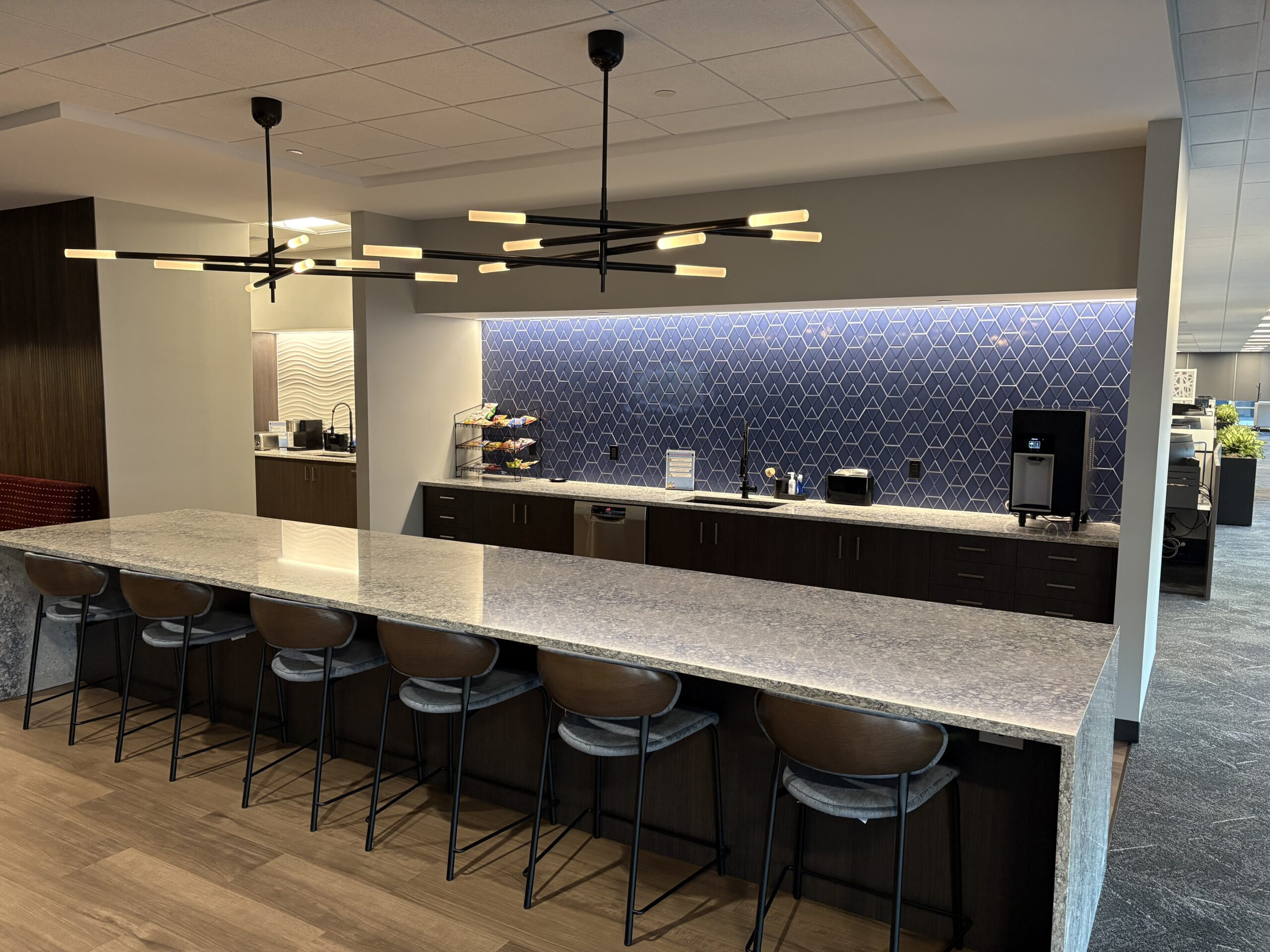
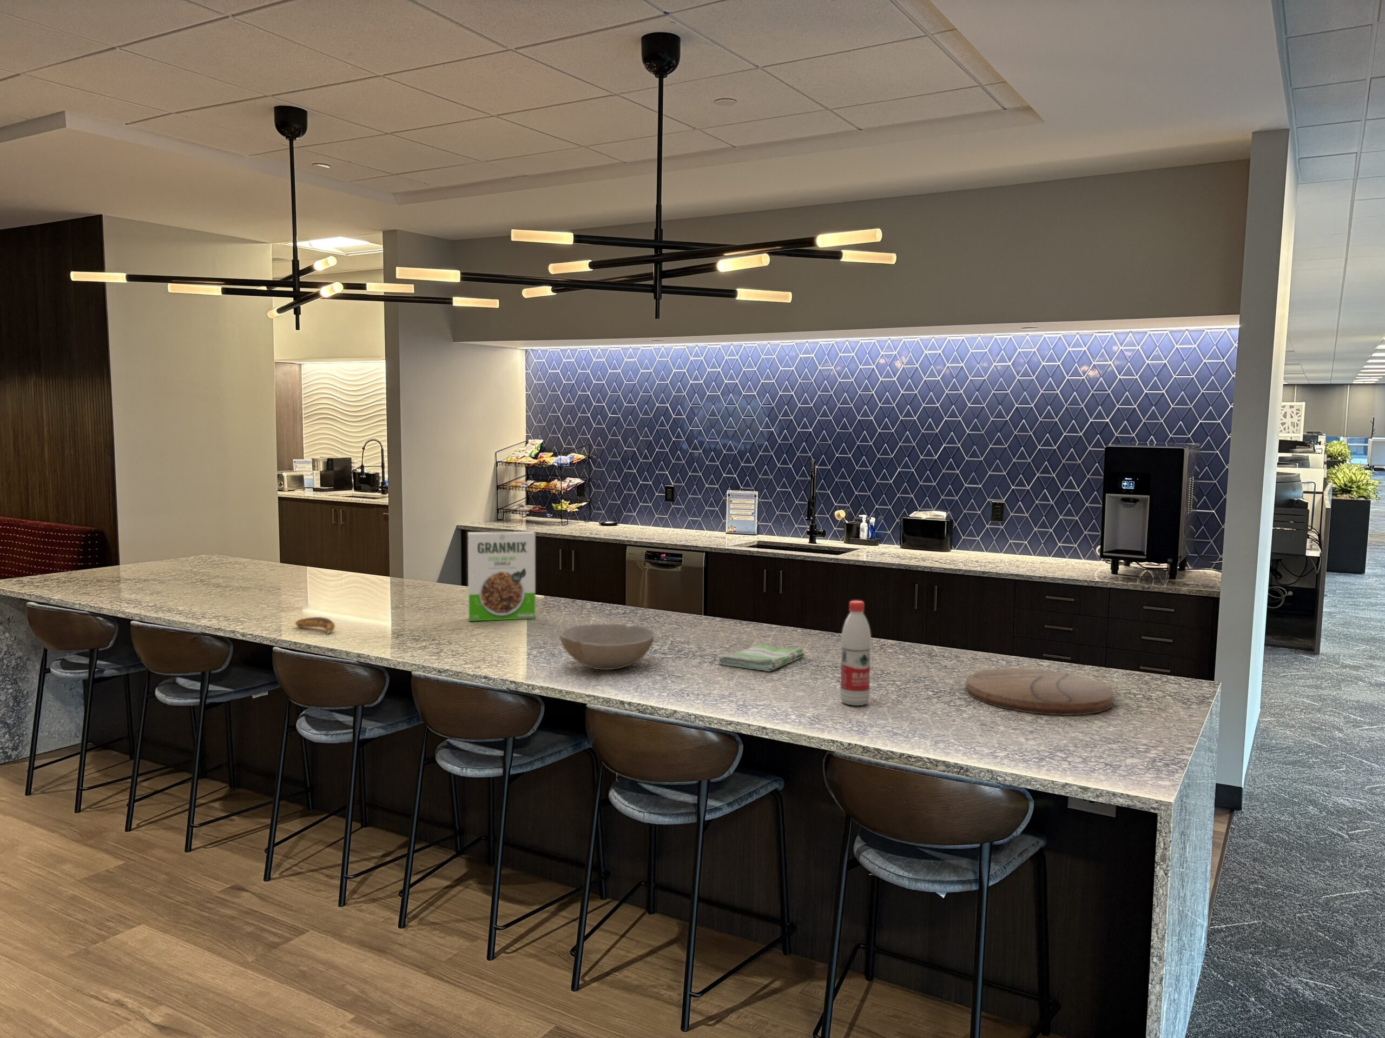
+ cereal box (502, 576)
+ banana (316, 624)
+ bowl (607, 650)
+ cutting board (1038, 690)
+ dish towel (761, 654)
+ water bottle (856, 652)
